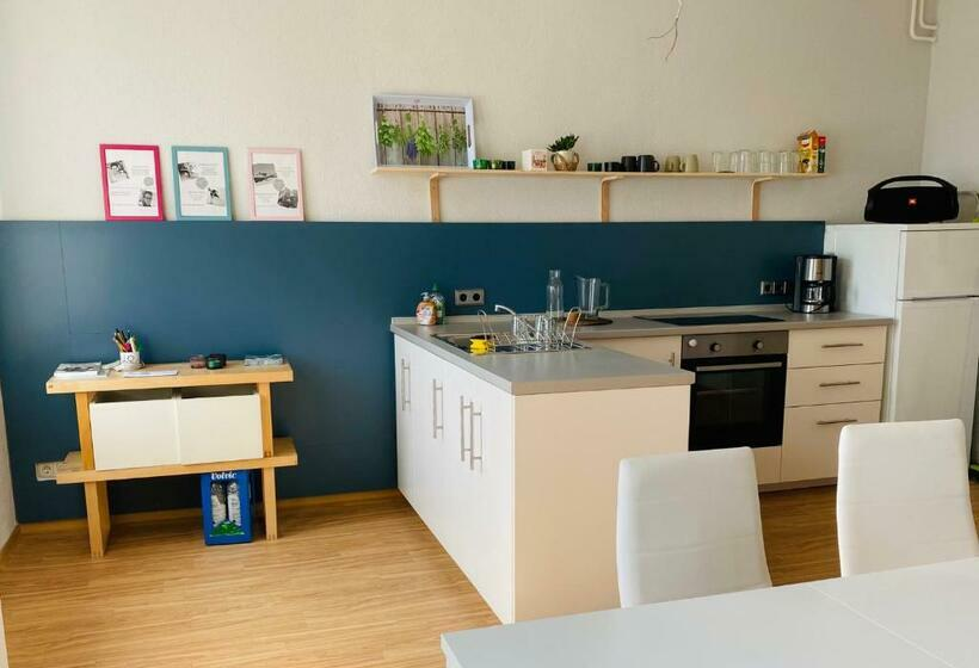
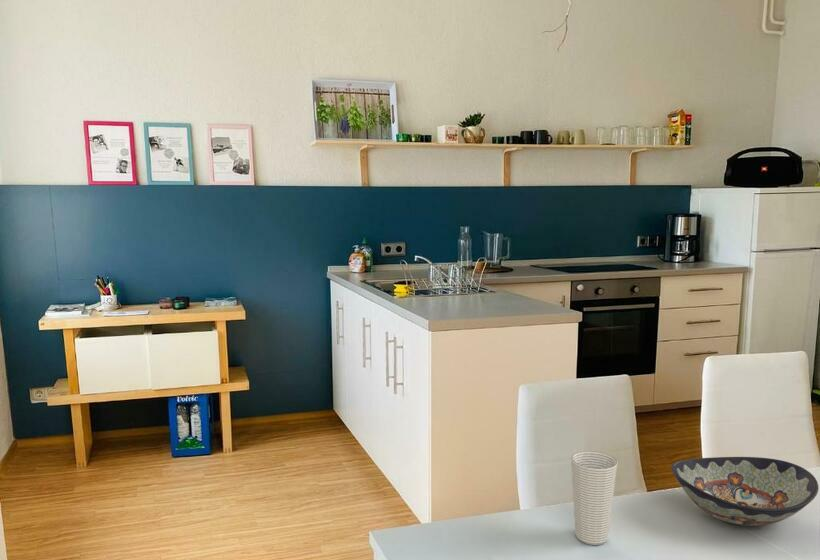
+ decorative bowl (740, 494)
+ cup (592, 498)
